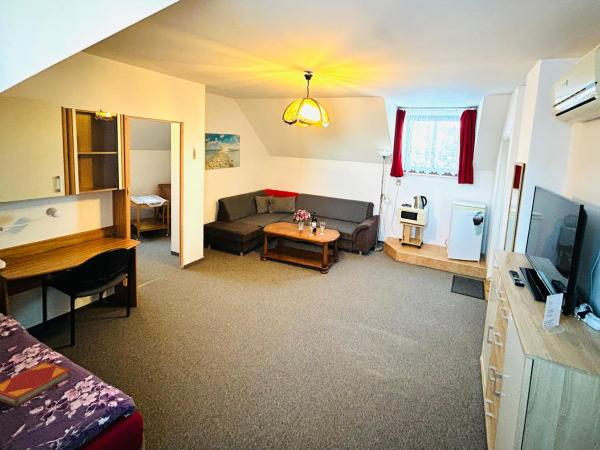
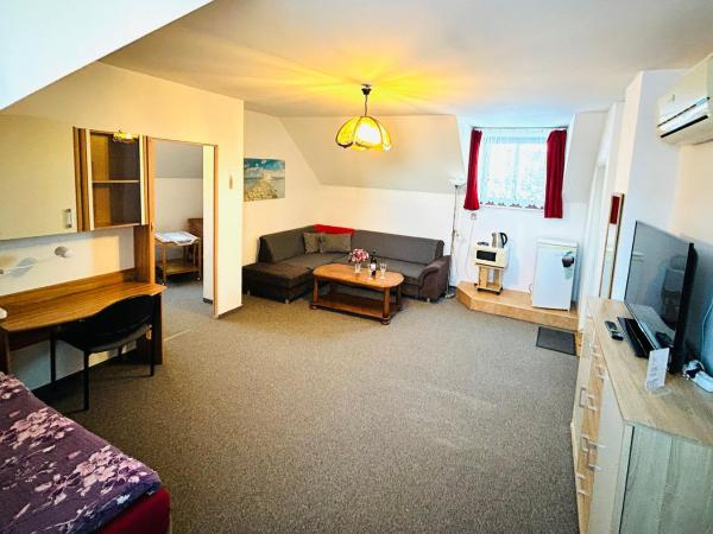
- hardback book (31, 382)
